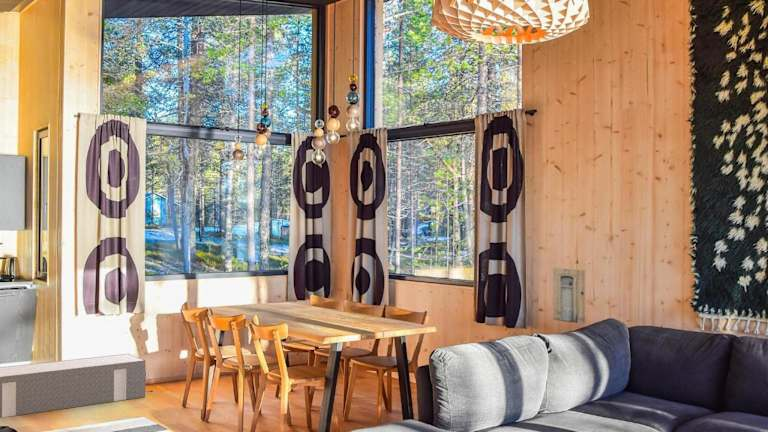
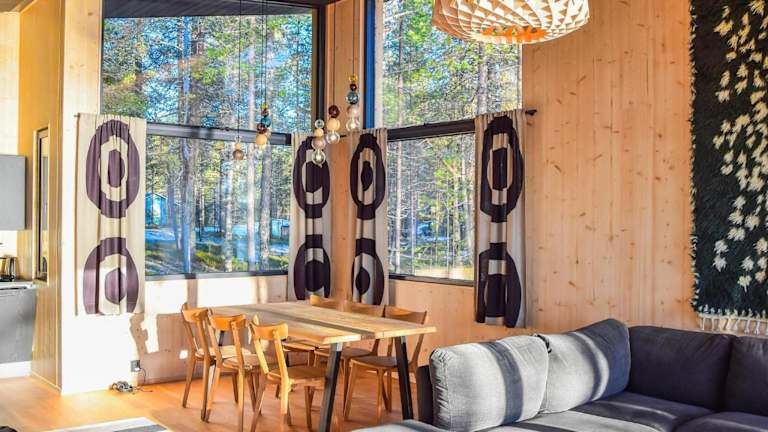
- architectural model (61, 384)
- wall art (568, 295)
